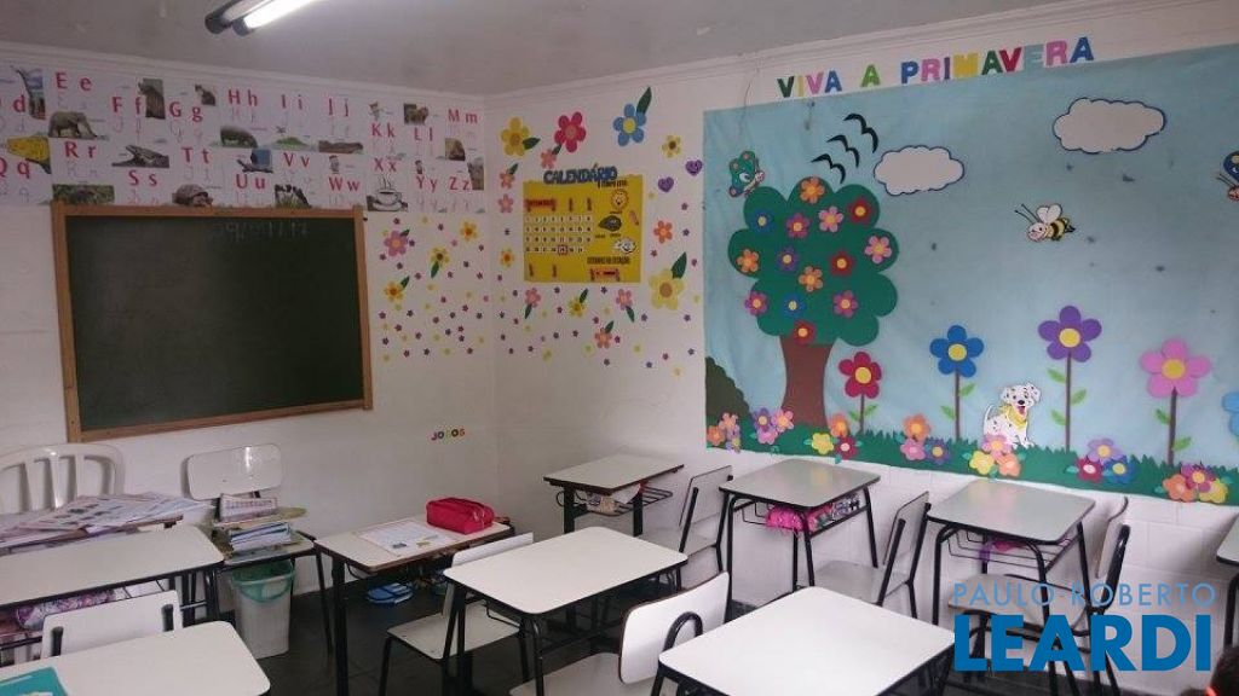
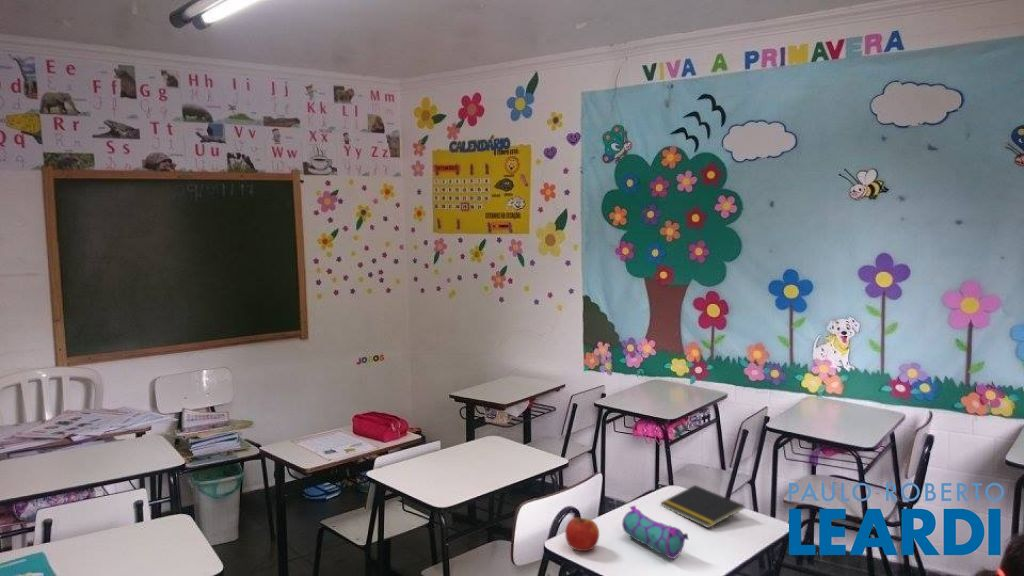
+ apple (582, 532)
+ pencil case (653, 531)
+ notepad (701, 505)
